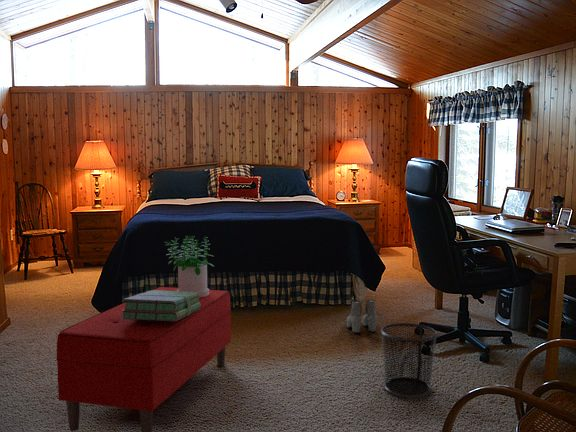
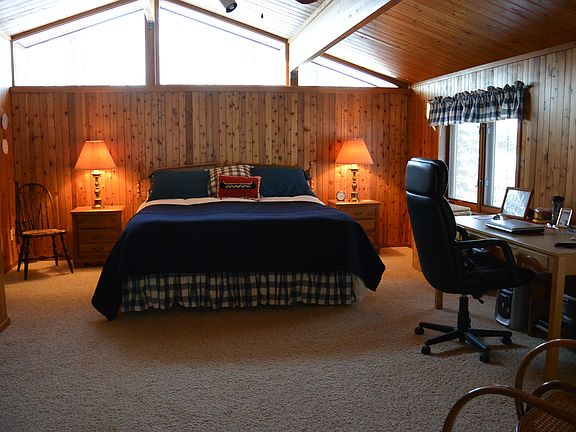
- boots (361, 313)
- waste bin (408, 359)
- potted plant (189, 265)
- stack of books (162, 307)
- bench (156, 351)
